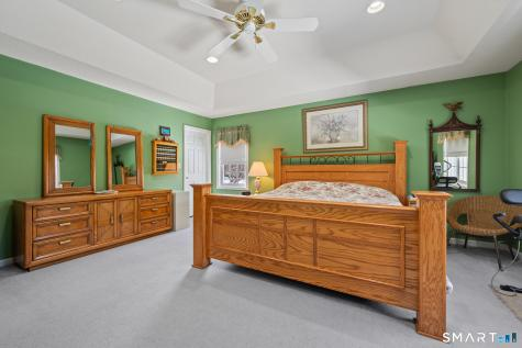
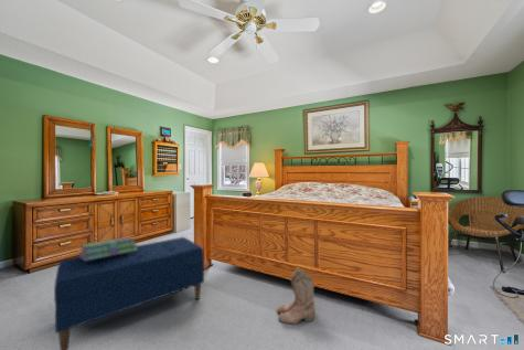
+ bench (137, 280)
+ stack of books (108, 250)
+ boots (295, 293)
